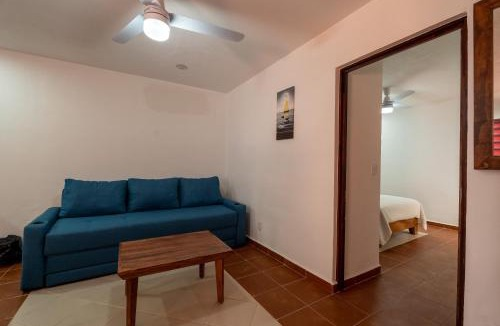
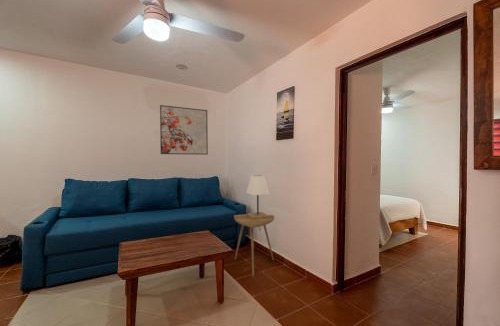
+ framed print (185, 131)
+ side table (253, 241)
+ lamp (257, 196)
